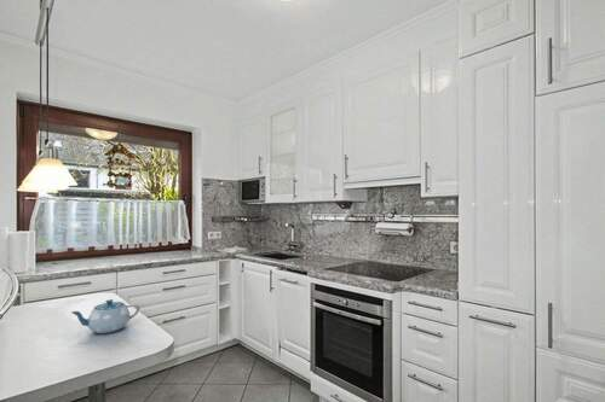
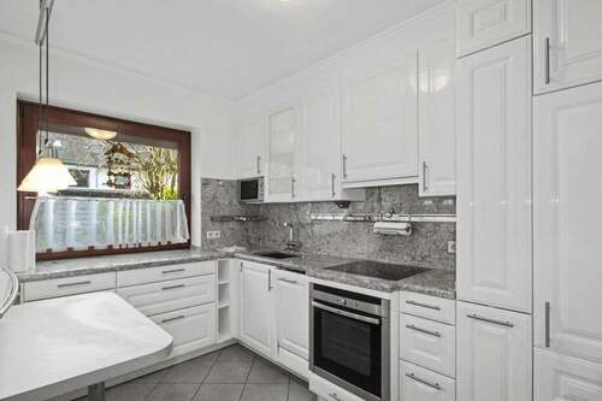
- chinaware (106, 314)
